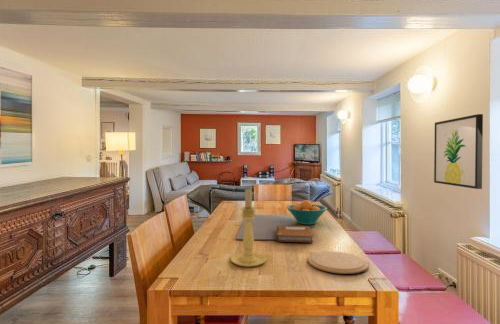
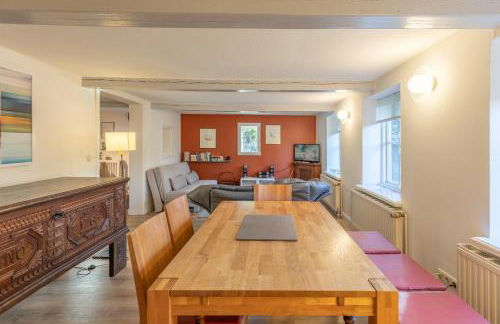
- wall art (455, 152)
- plate (337, 261)
- fruit bowl (306, 211)
- candle holder (248, 224)
- notebook (293, 233)
